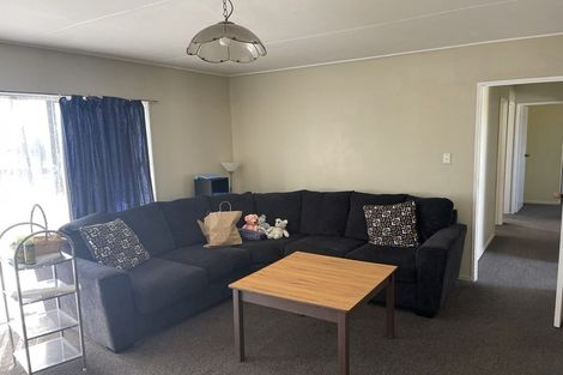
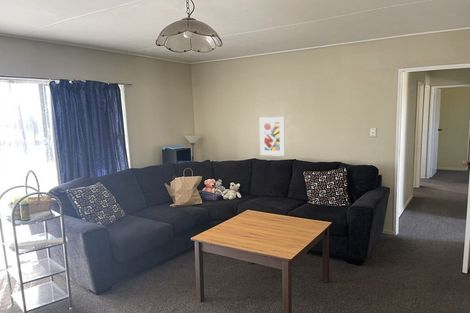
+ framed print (272, 136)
